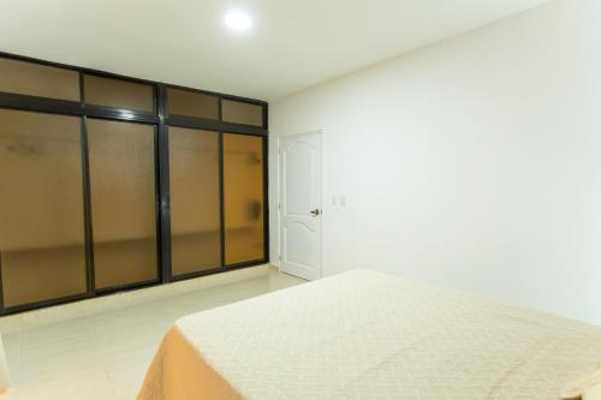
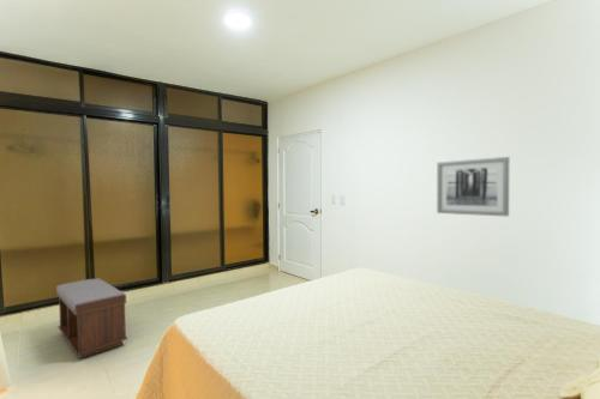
+ bench (89, 313)
+ wall art (470, 187)
